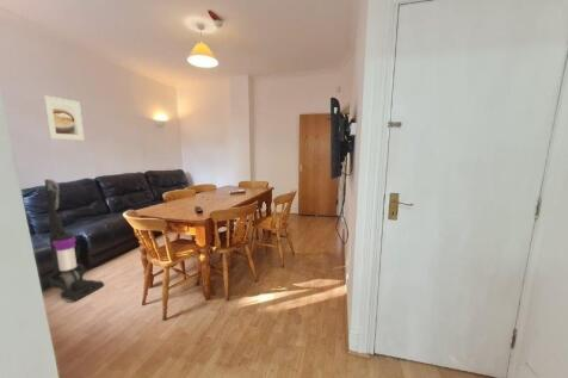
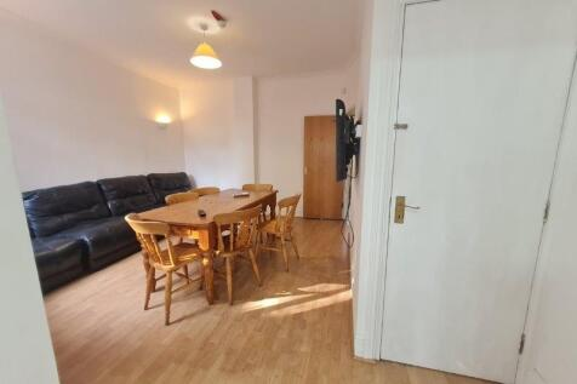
- vacuum cleaner (66, 236)
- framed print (64, 119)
